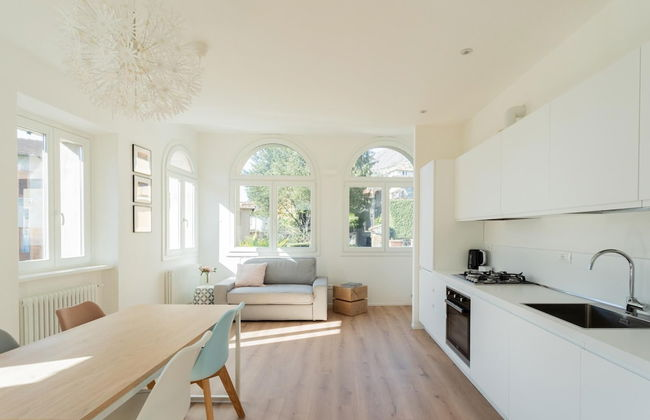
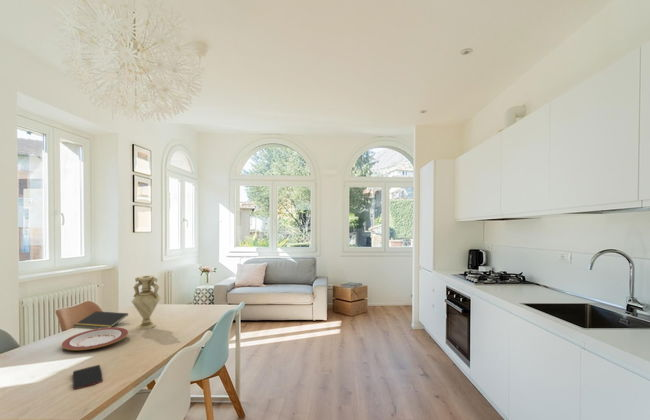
+ plate (96, 339)
+ vase (146, 301)
+ smartphone (87, 376)
+ notepad (101, 320)
